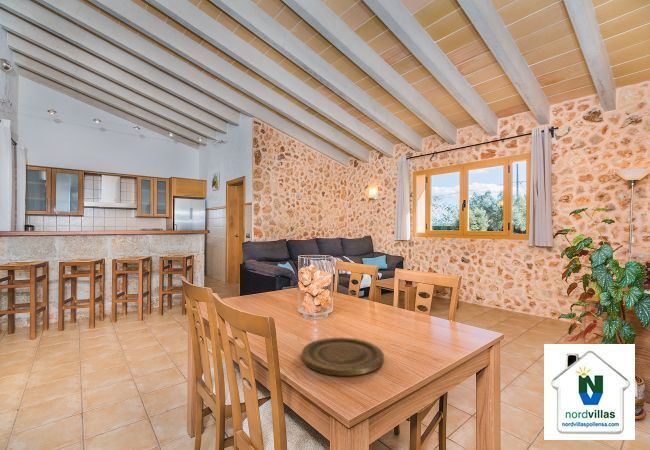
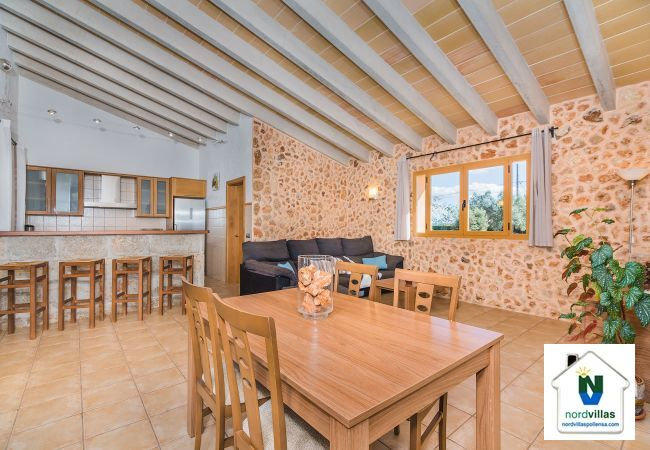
- plate (342, 354)
